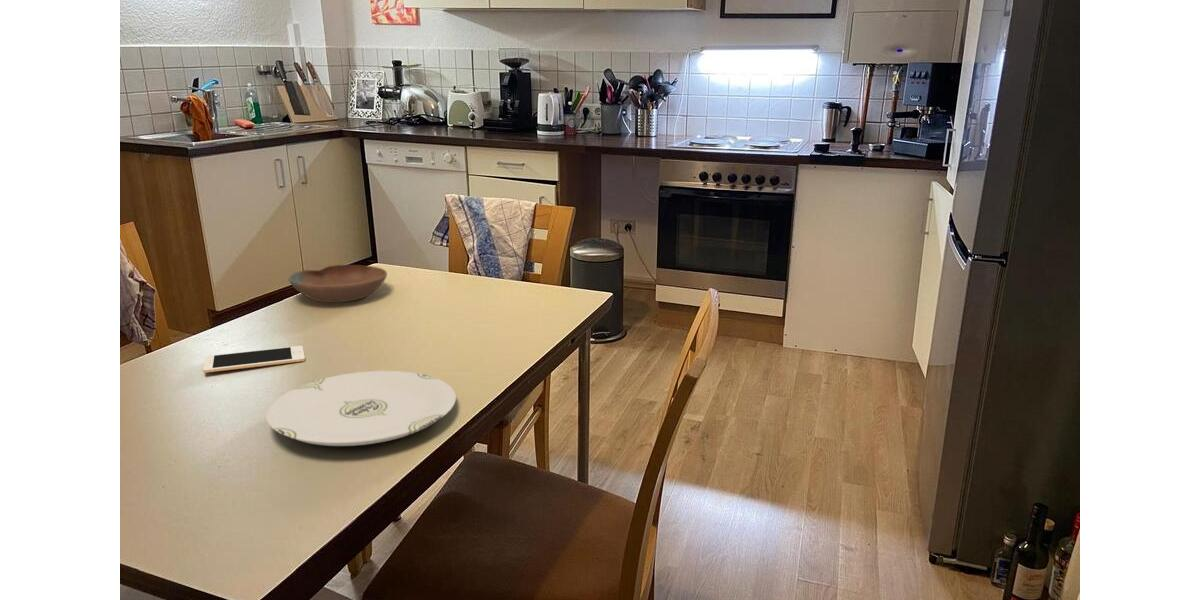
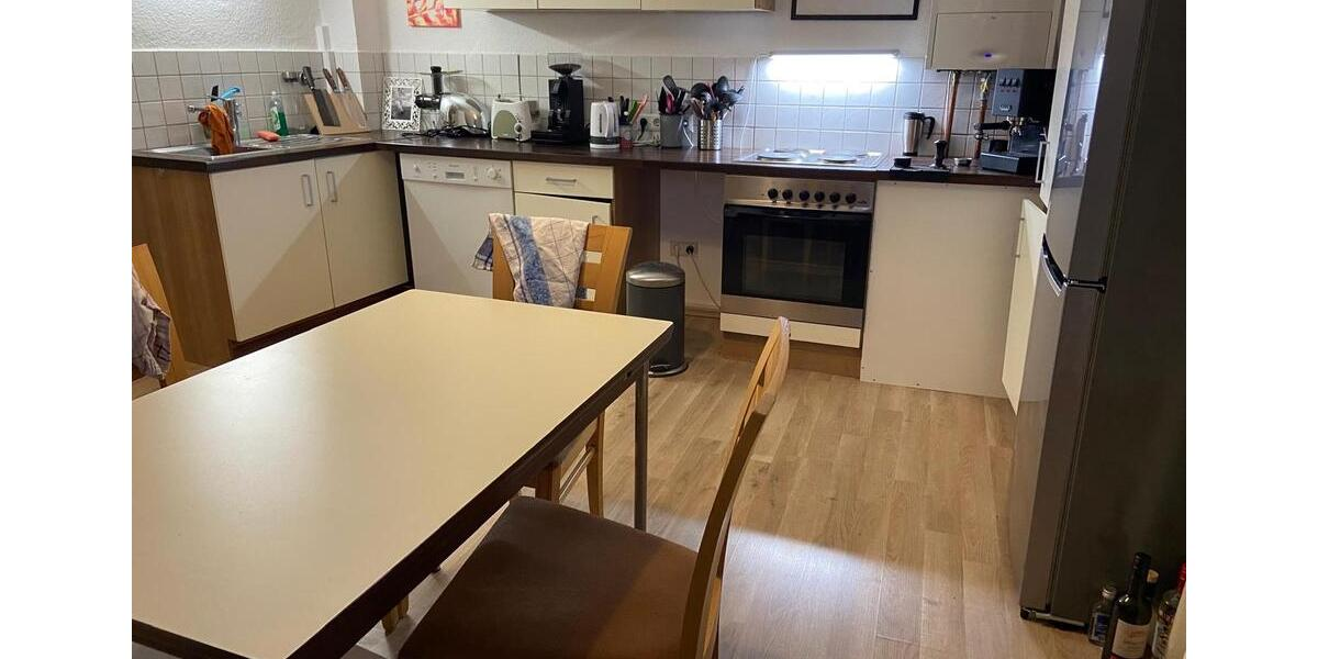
- plate (364, 408)
- bowl (339, 285)
- cell phone (255, 358)
